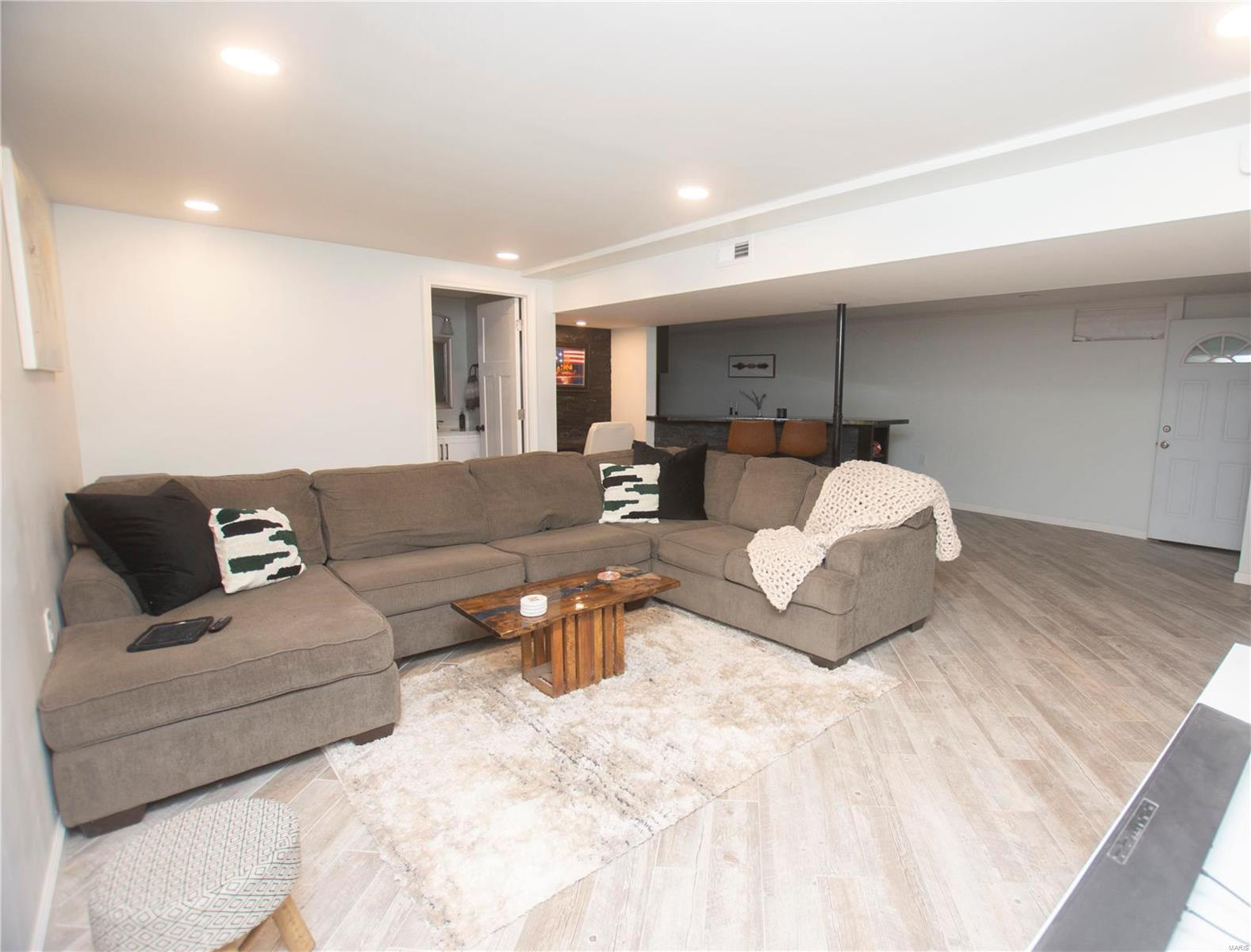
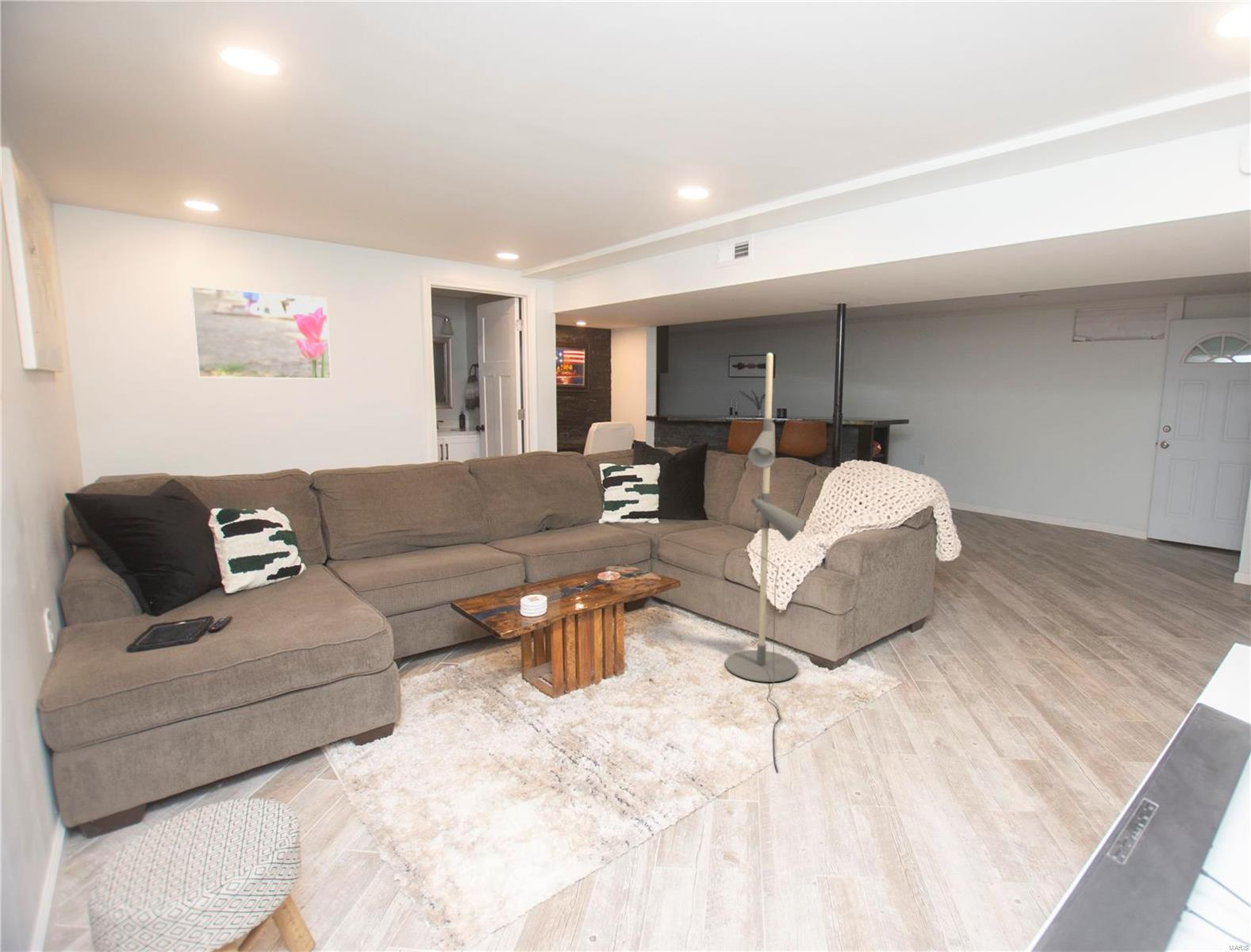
+ floor lamp (768, 528)
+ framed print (265, 336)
